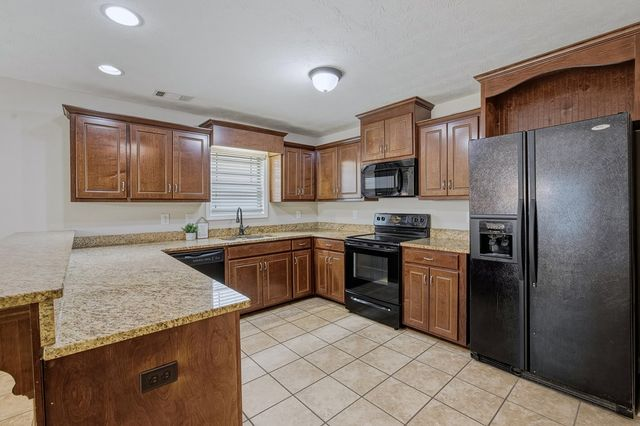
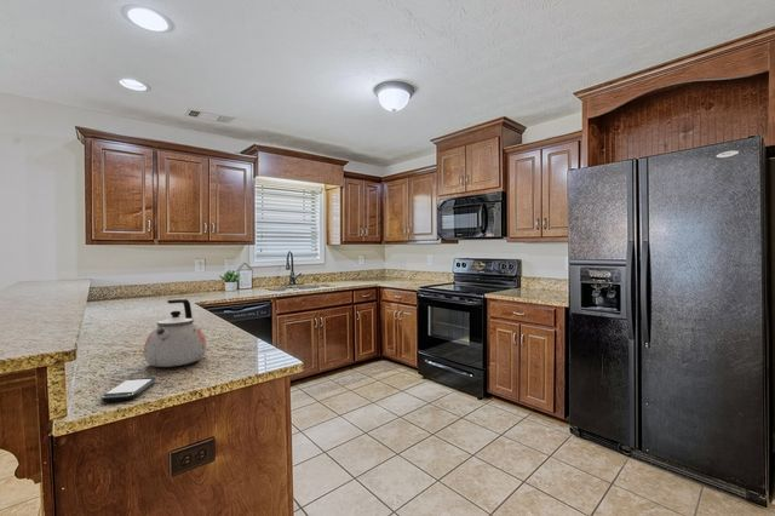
+ kettle (176, 331)
+ smartphone (130, 388)
